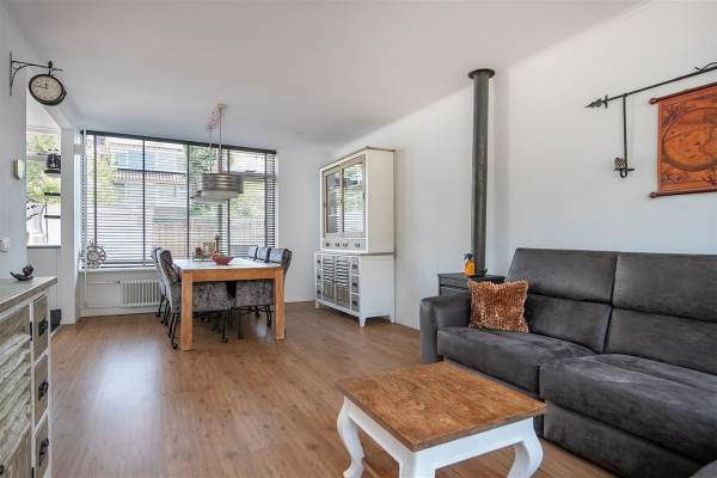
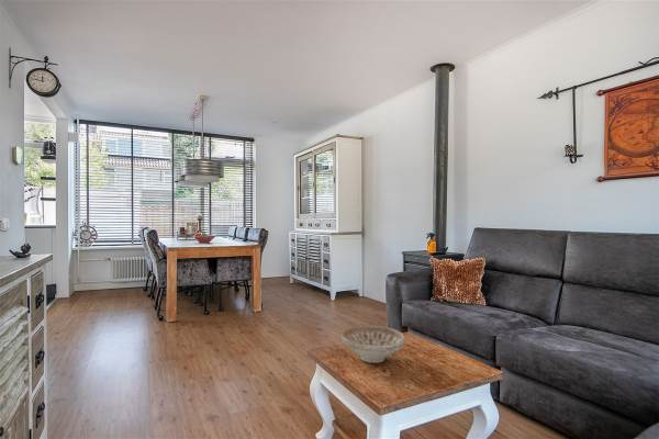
+ decorative bowl (372, 346)
